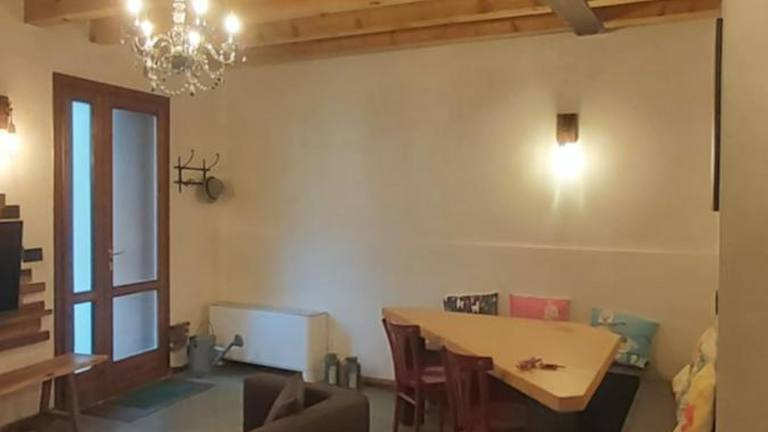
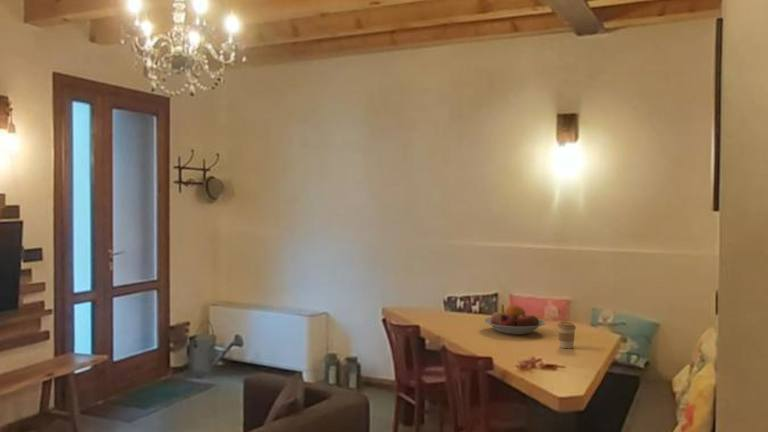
+ fruit bowl (514, 319)
+ coffee cup (566, 334)
